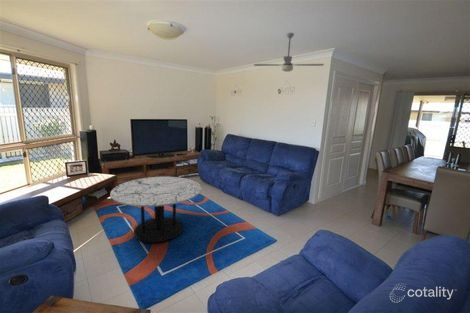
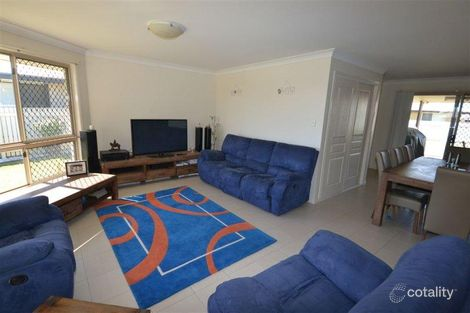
- ceiling fan (288, 52)
- coffee table (159, 209)
